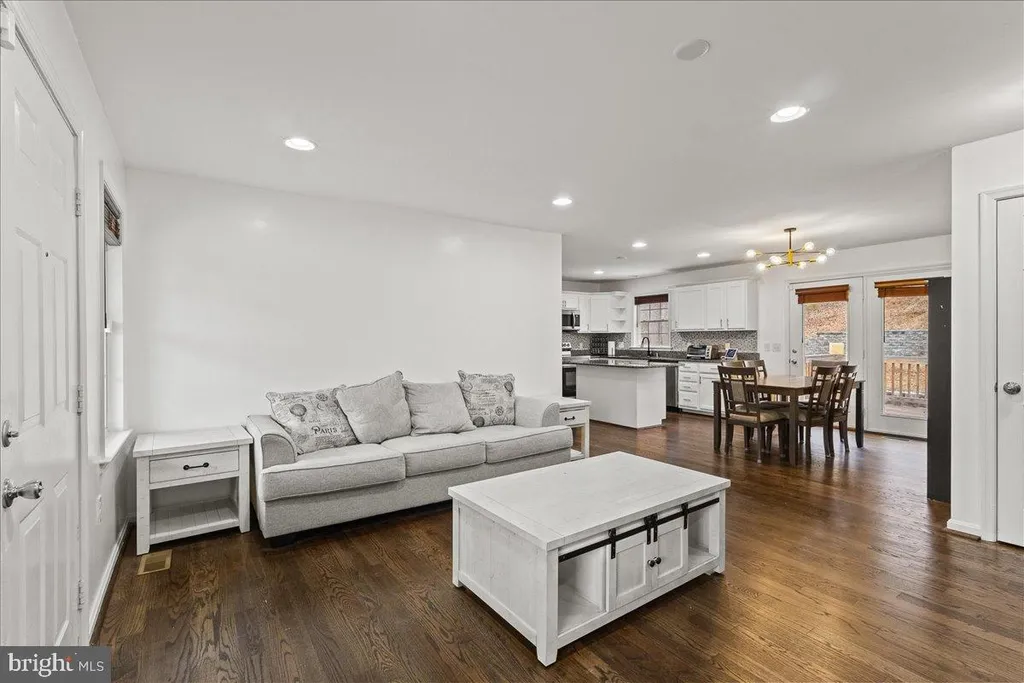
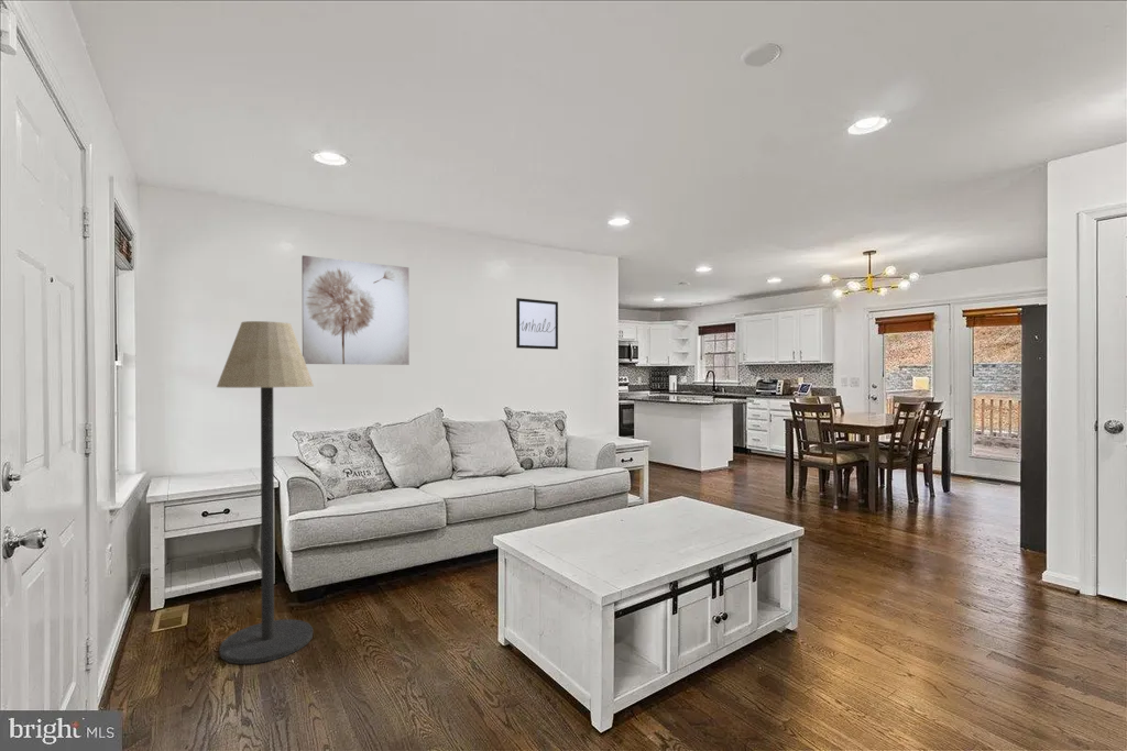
+ wall art (358, 312)
+ wall art (537, 324)
+ floor lamp (266, 483)
